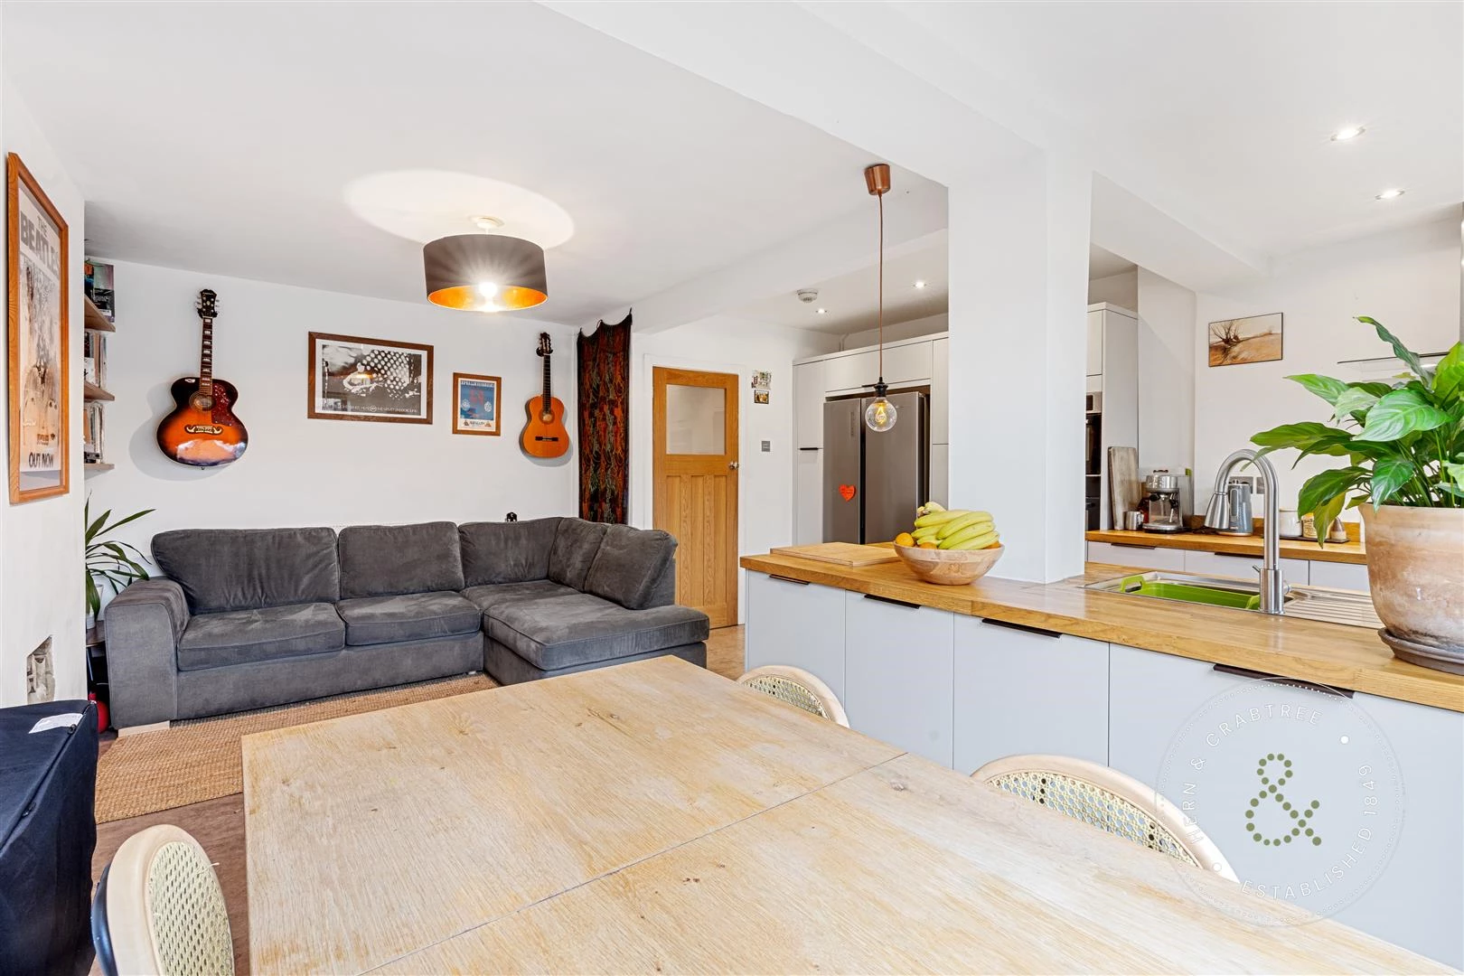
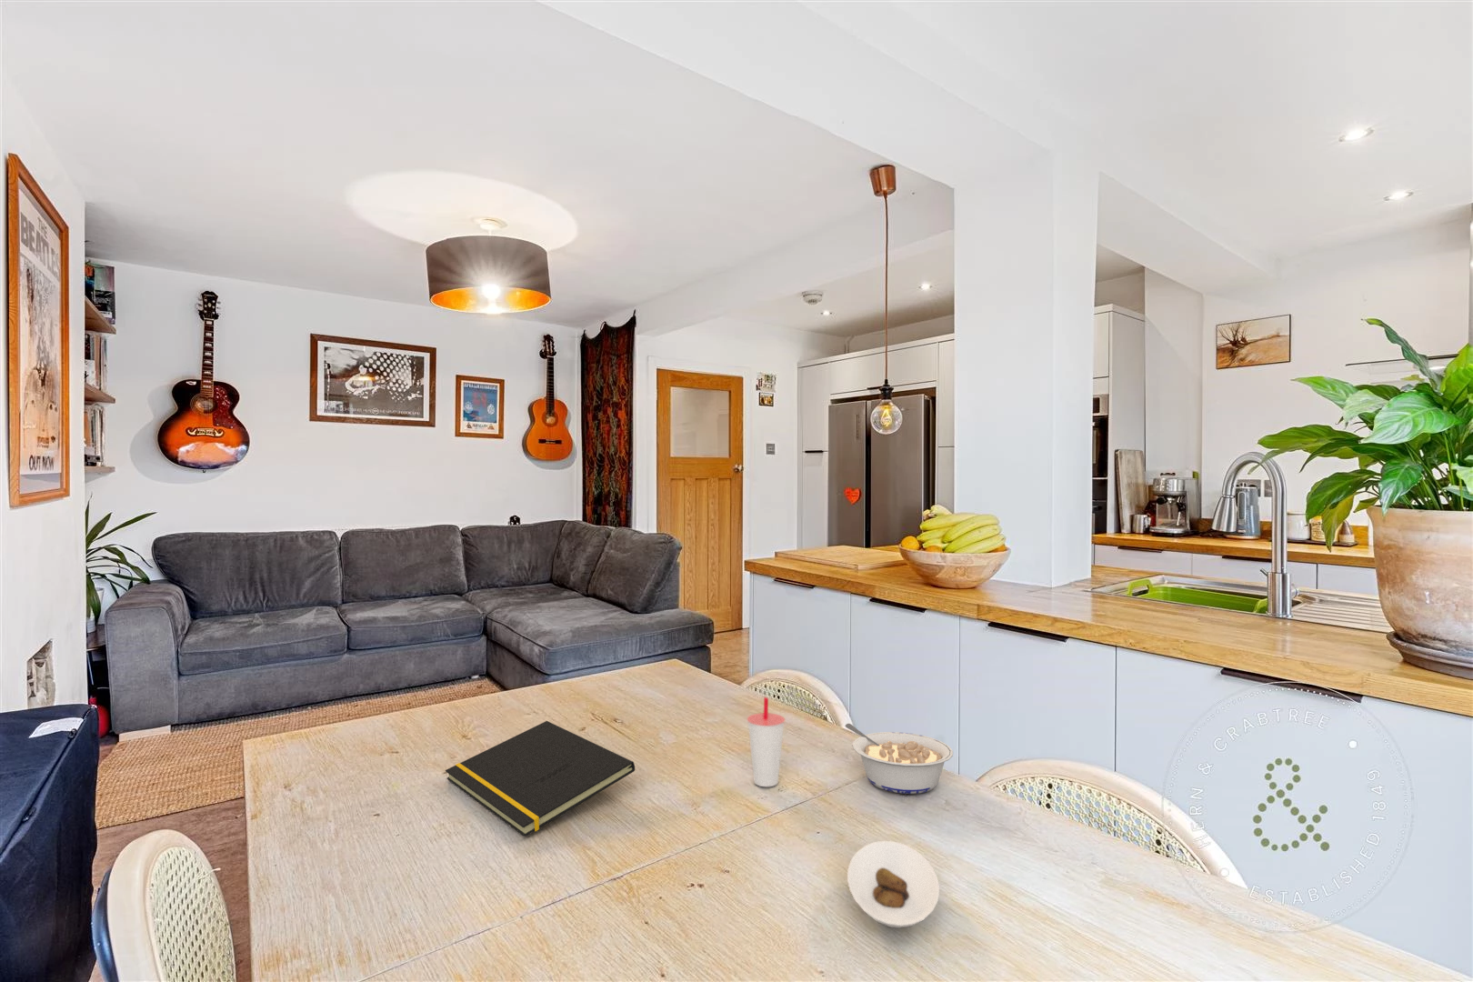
+ legume (898, 761)
+ cup (766, 739)
+ notepad (537, 770)
+ saucer (892, 889)
